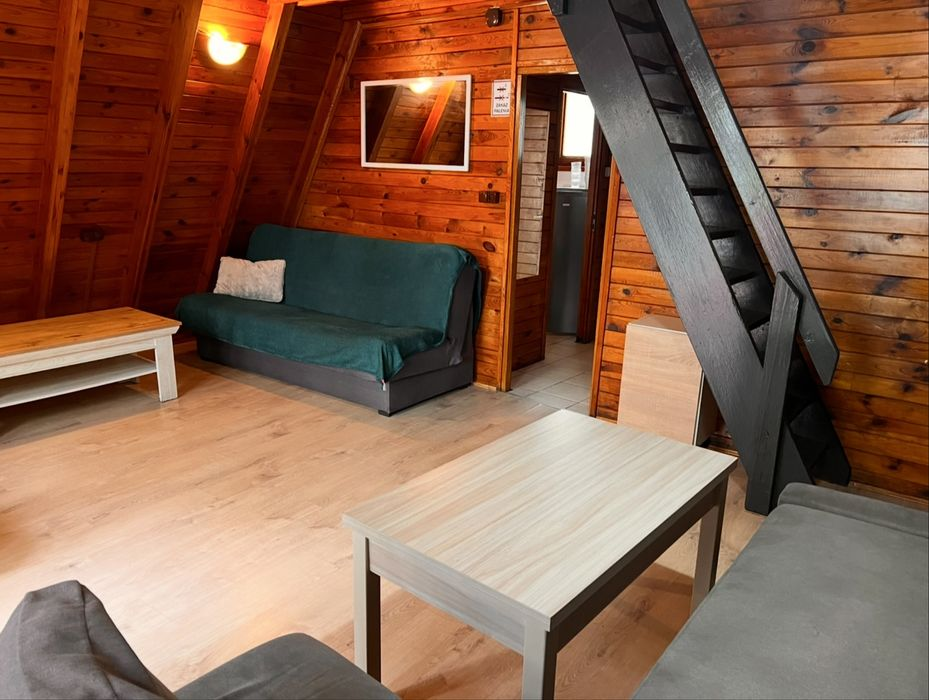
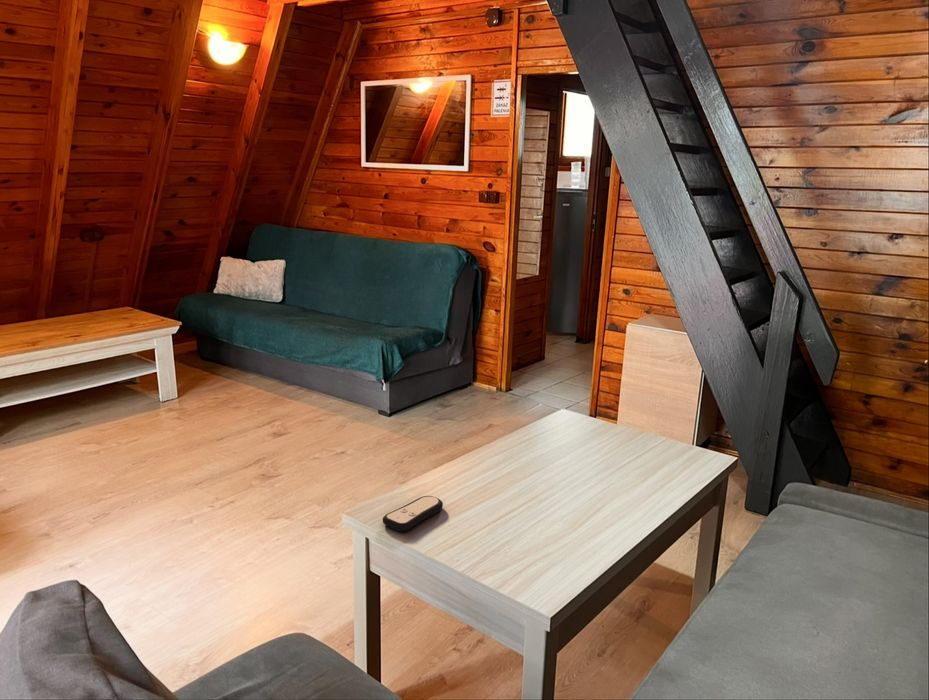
+ remote control (414, 512)
